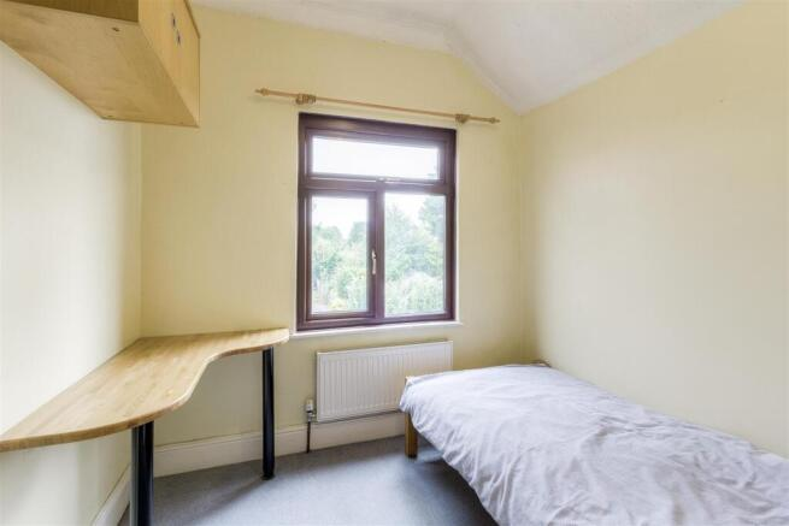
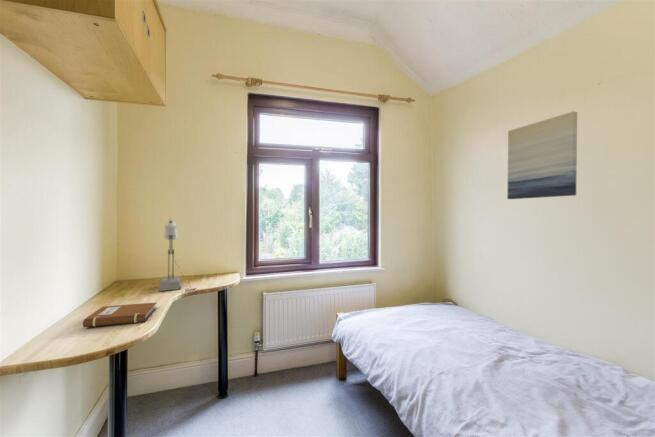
+ desk lamp (173, 253)
+ notebook (121, 314)
+ wall art (538, 160)
